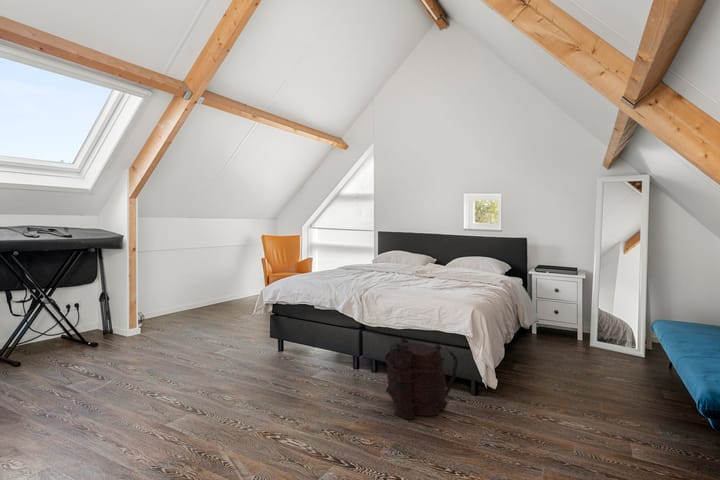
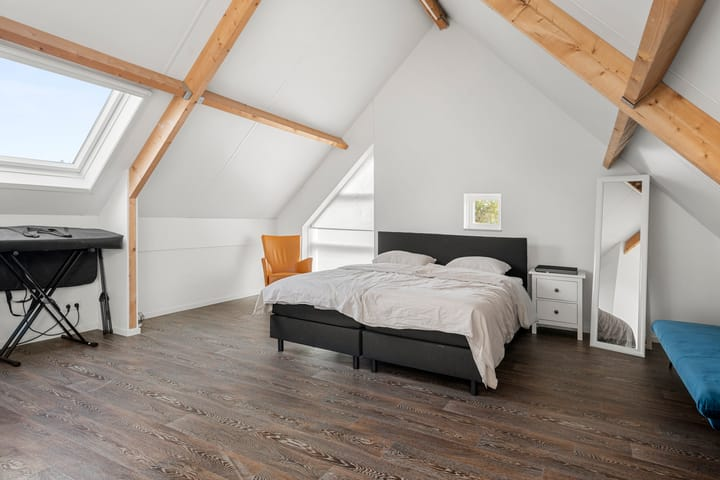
- backpack (415, 373)
